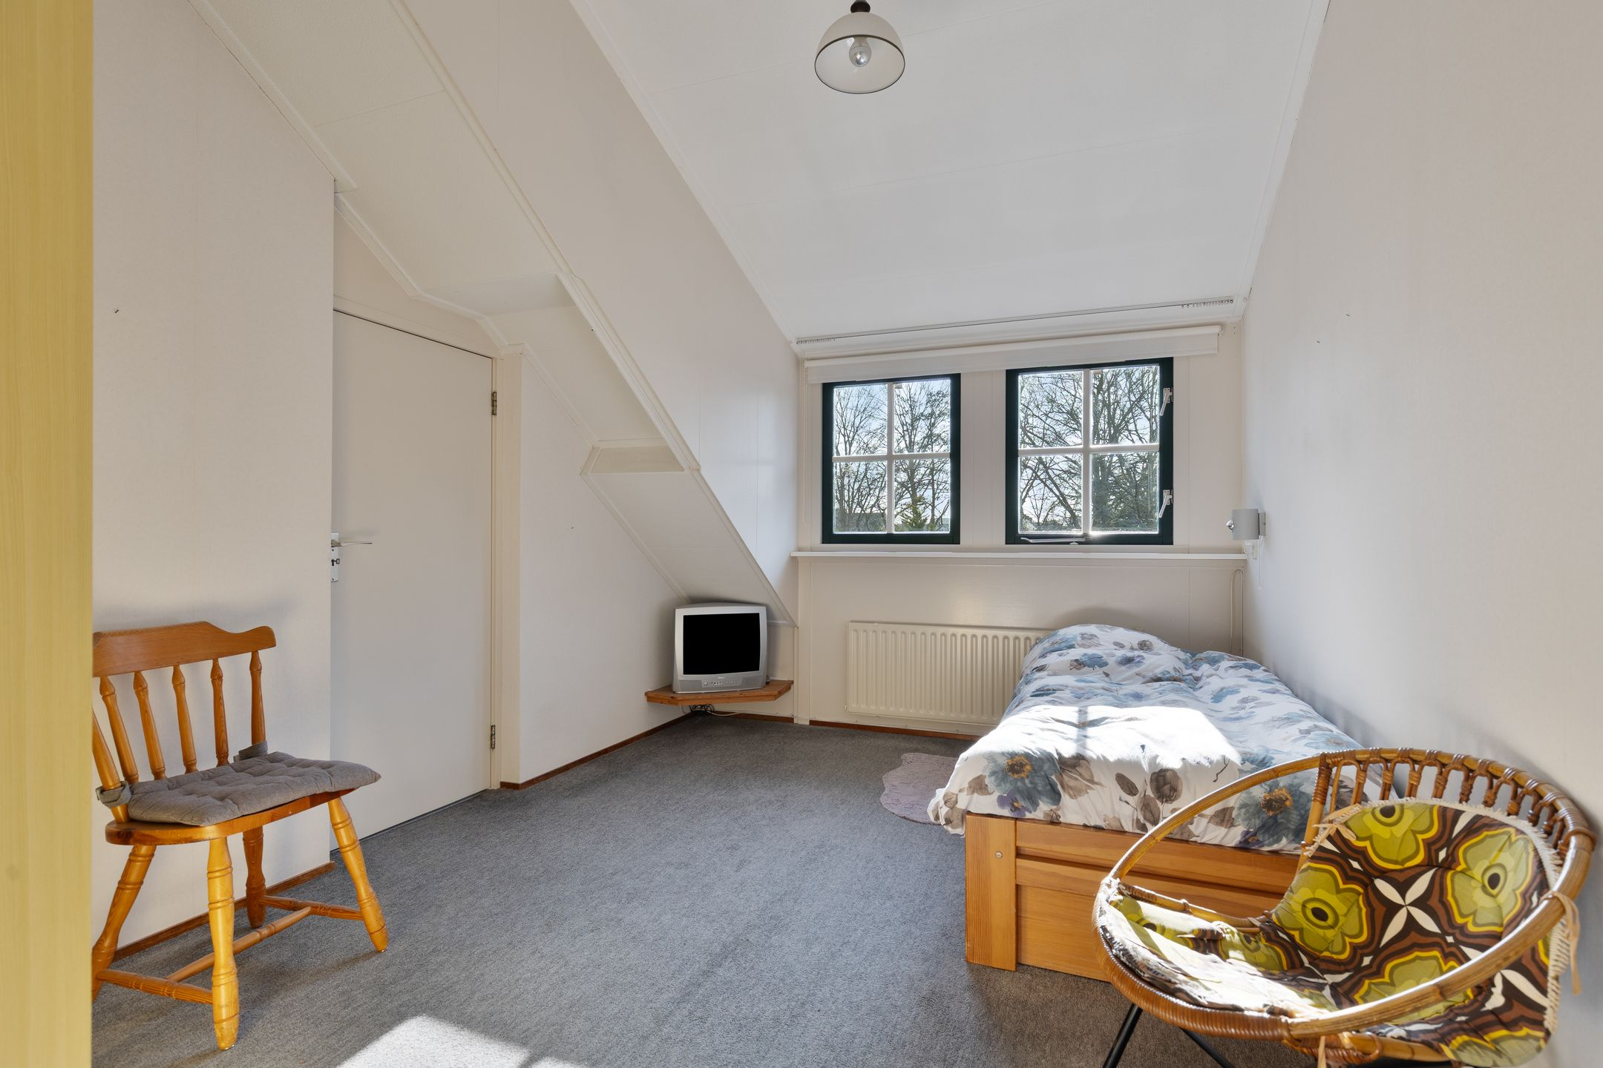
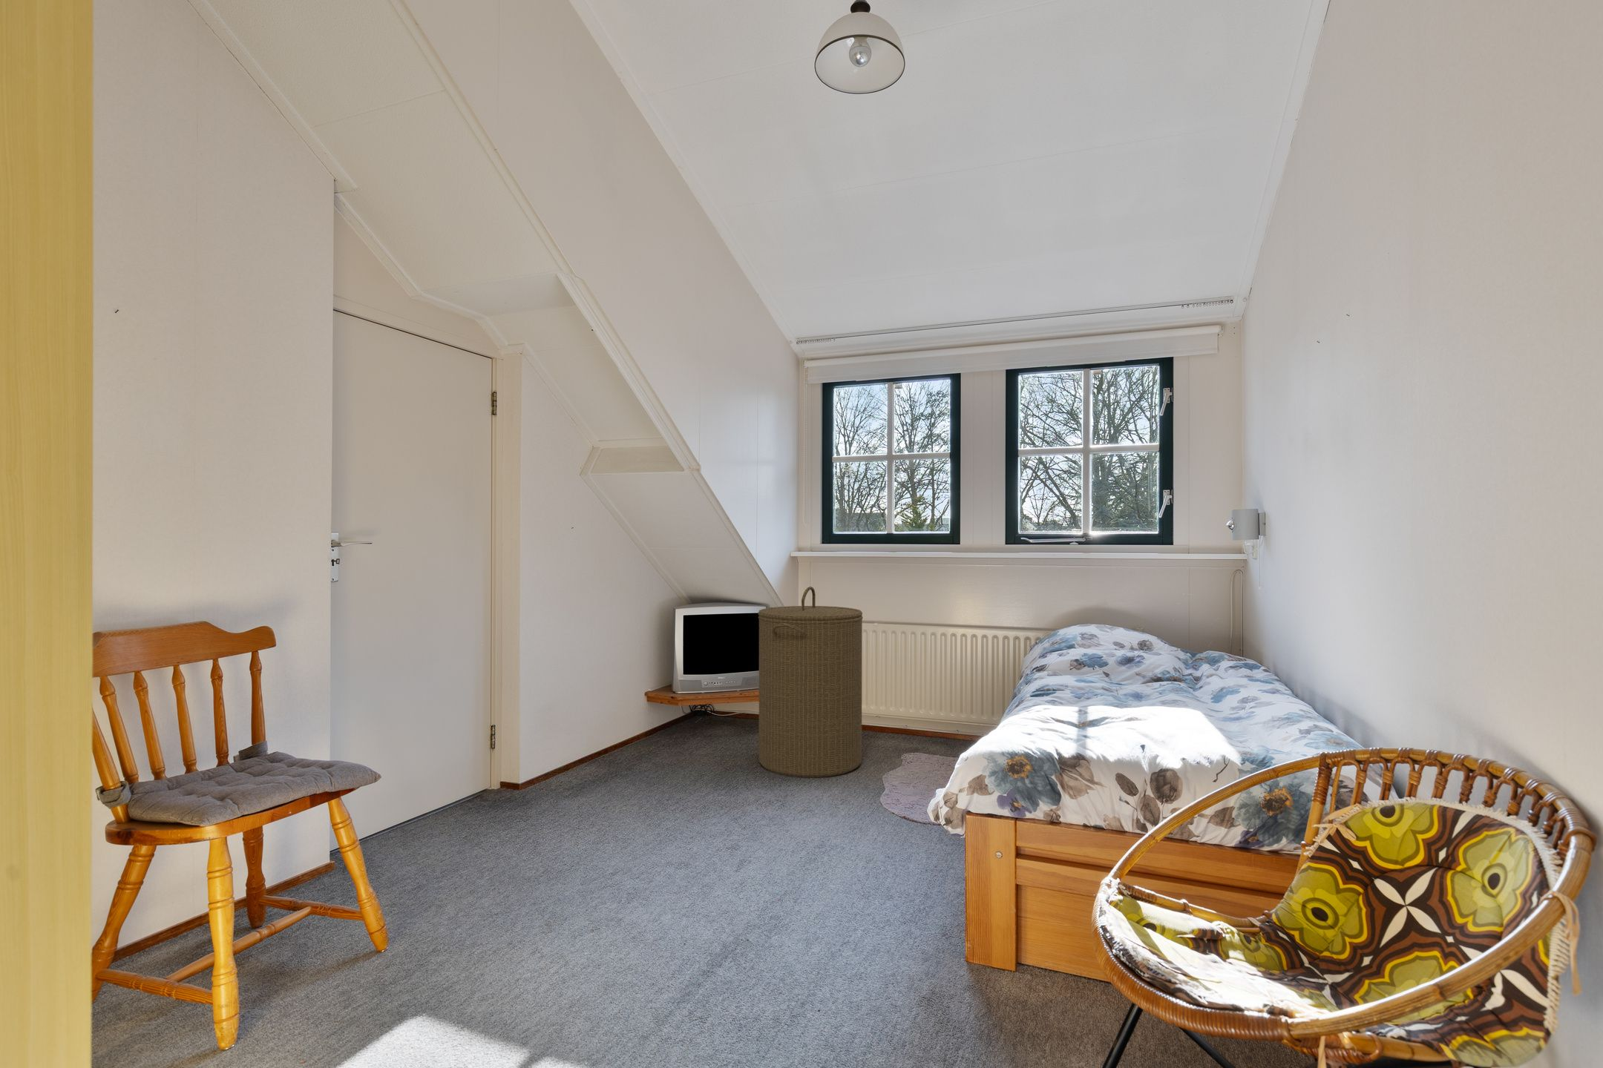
+ laundry hamper (810, 673)
